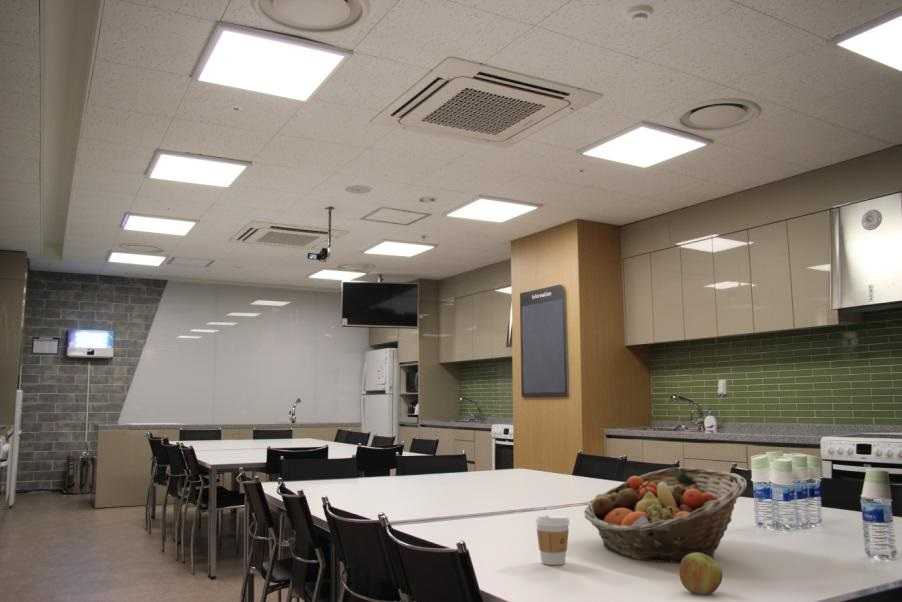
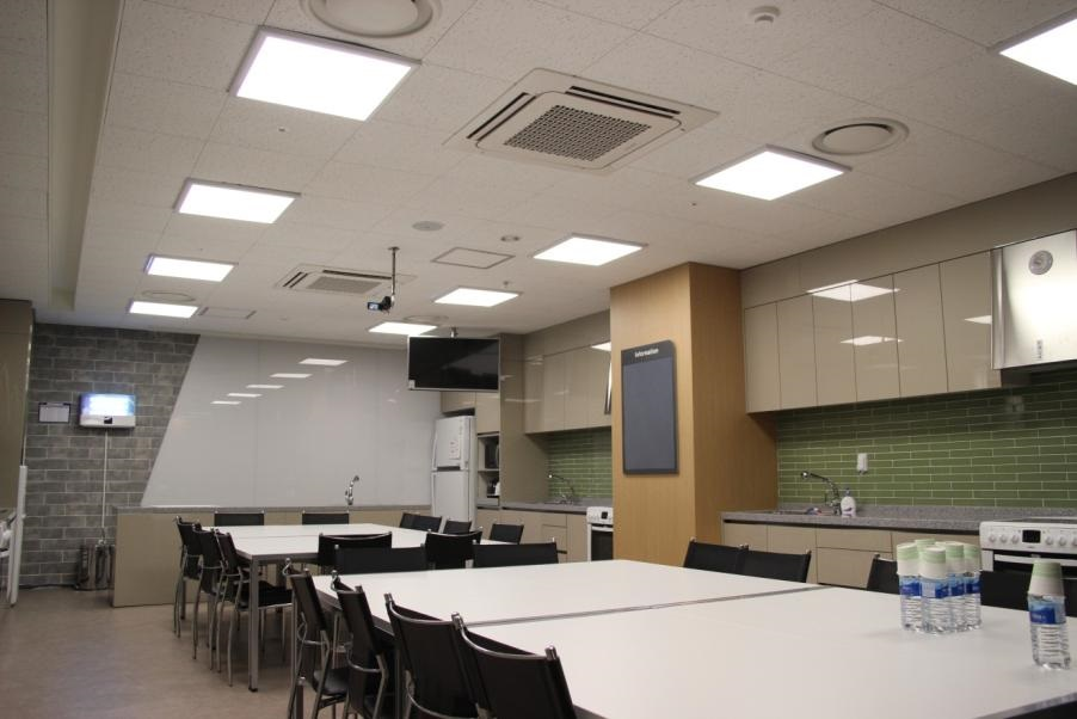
- coffee cup (552, 538)
- apple (700, 573)
- fruit basket (662, 510)
